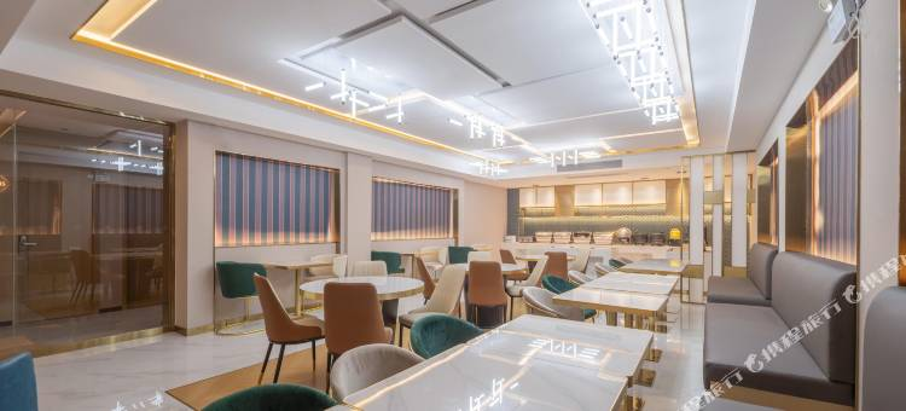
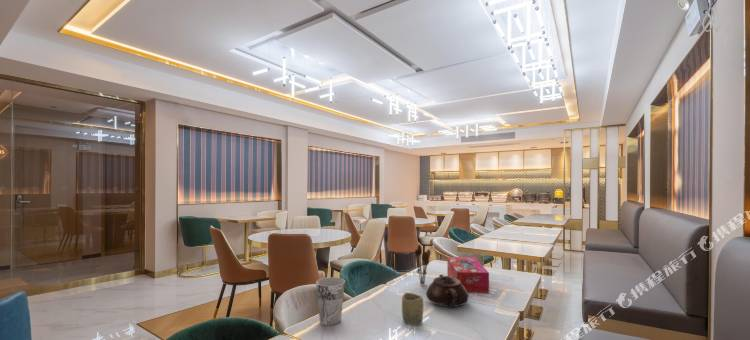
+ cup (412, 308)
+ utensil holder (423, 265)
+ teapot (446, 289)
+ tissue box (466, 273)
+ cup (330, 301)
